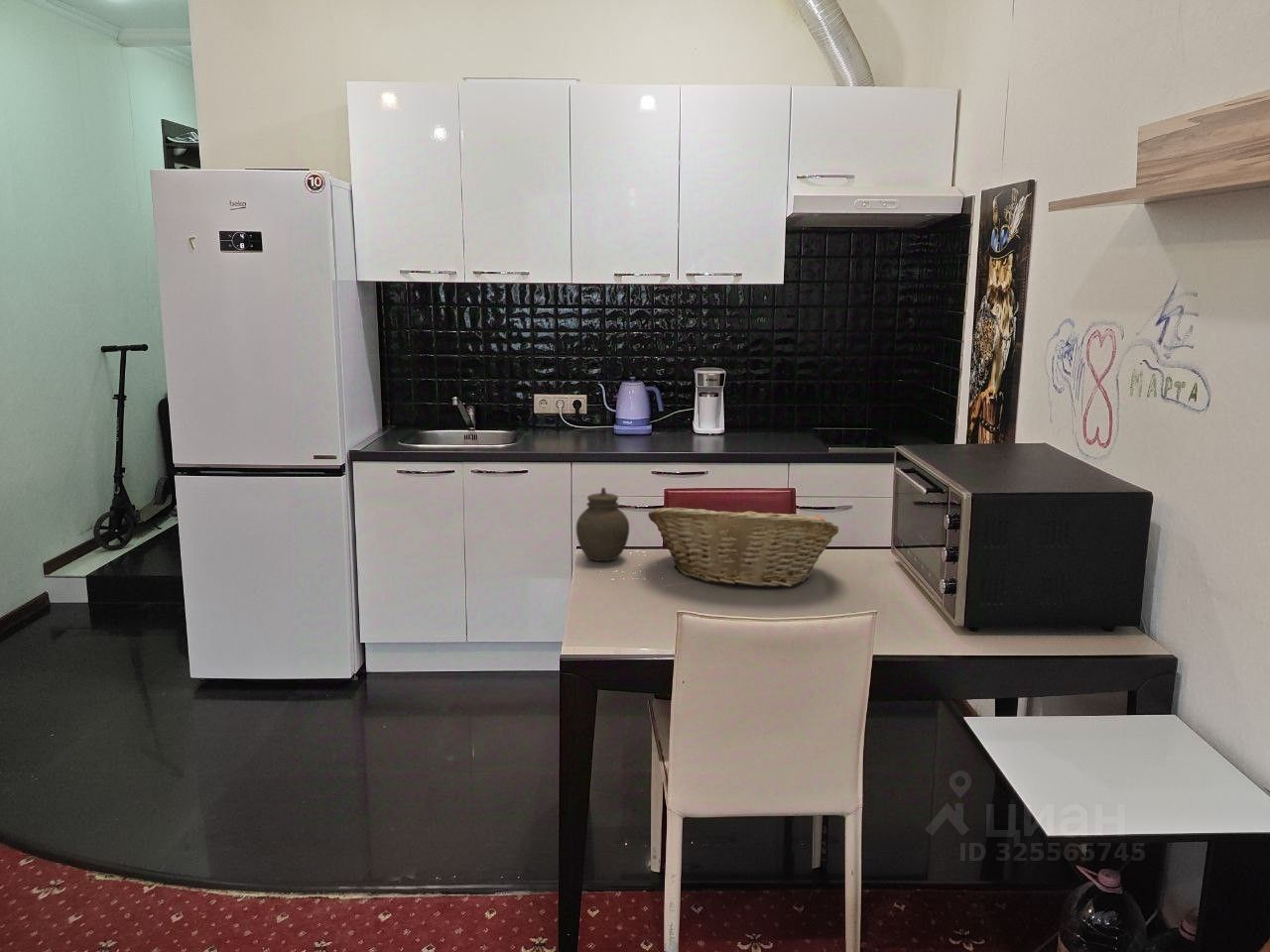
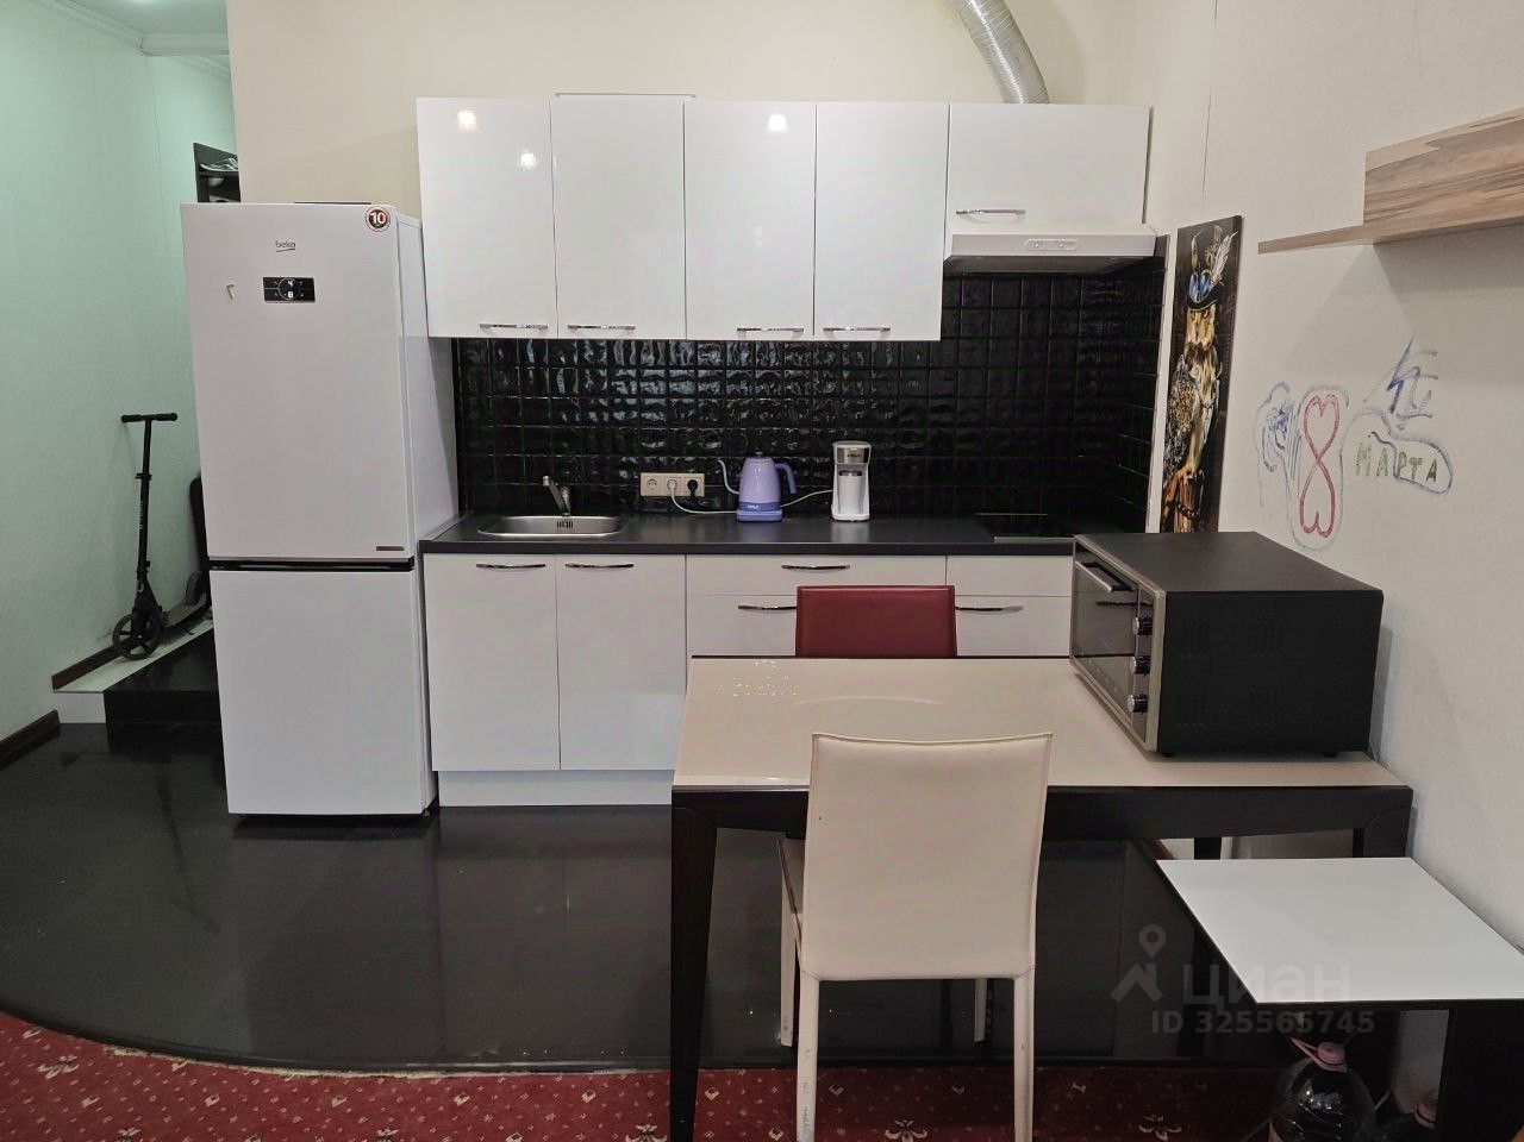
- fruit basket (741, 536)
- jar (602, 523)
